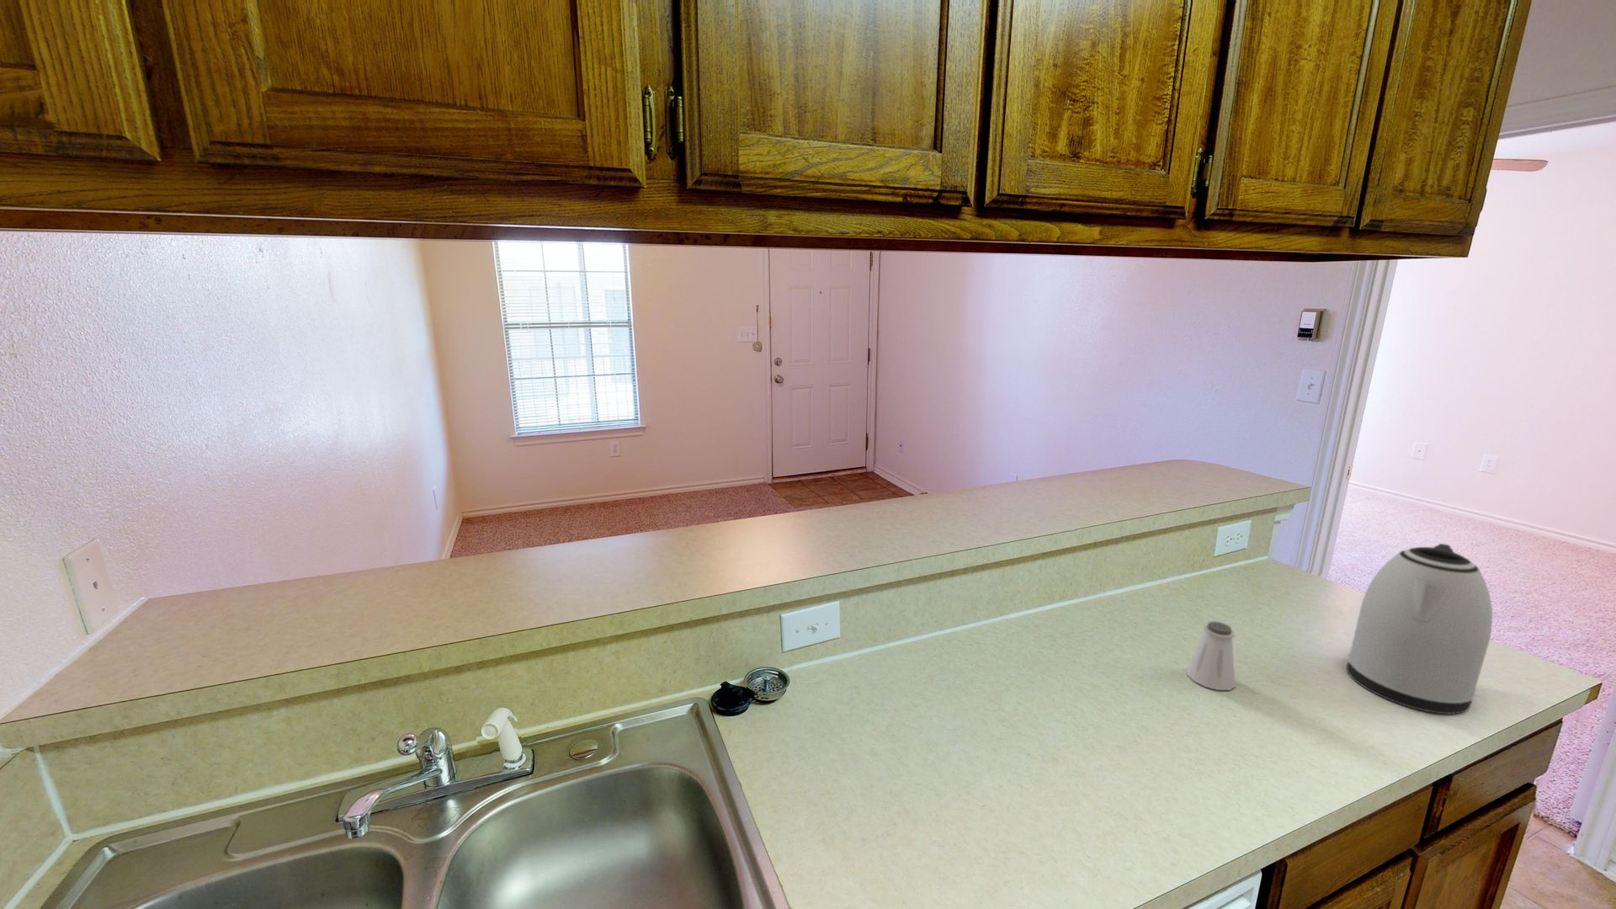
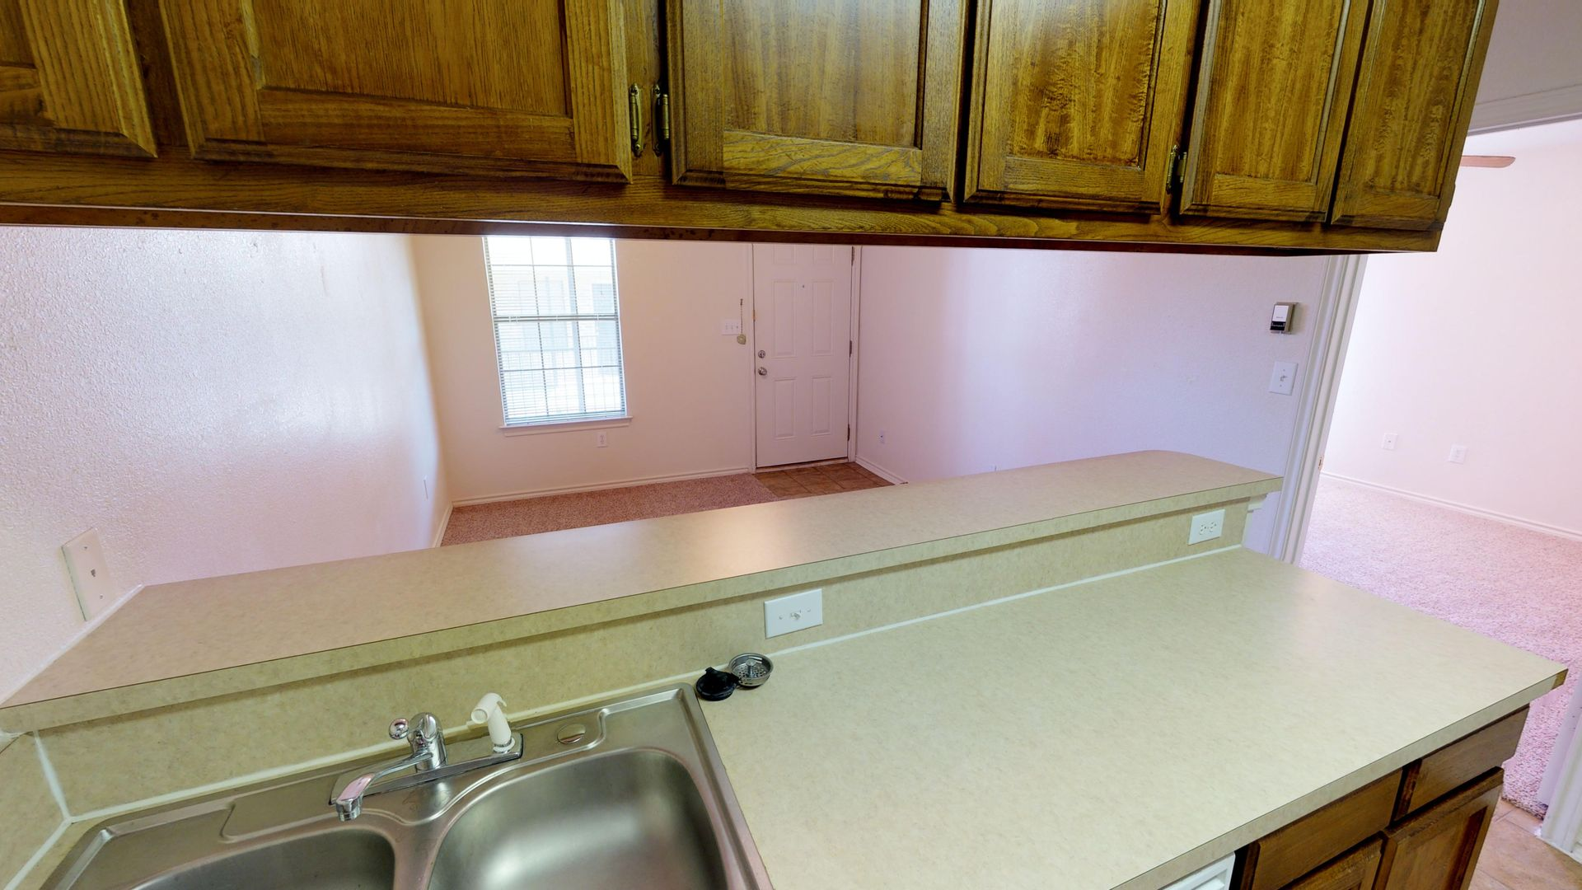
- kettle (1425, 614)
- saltshaker (1214, 653)
